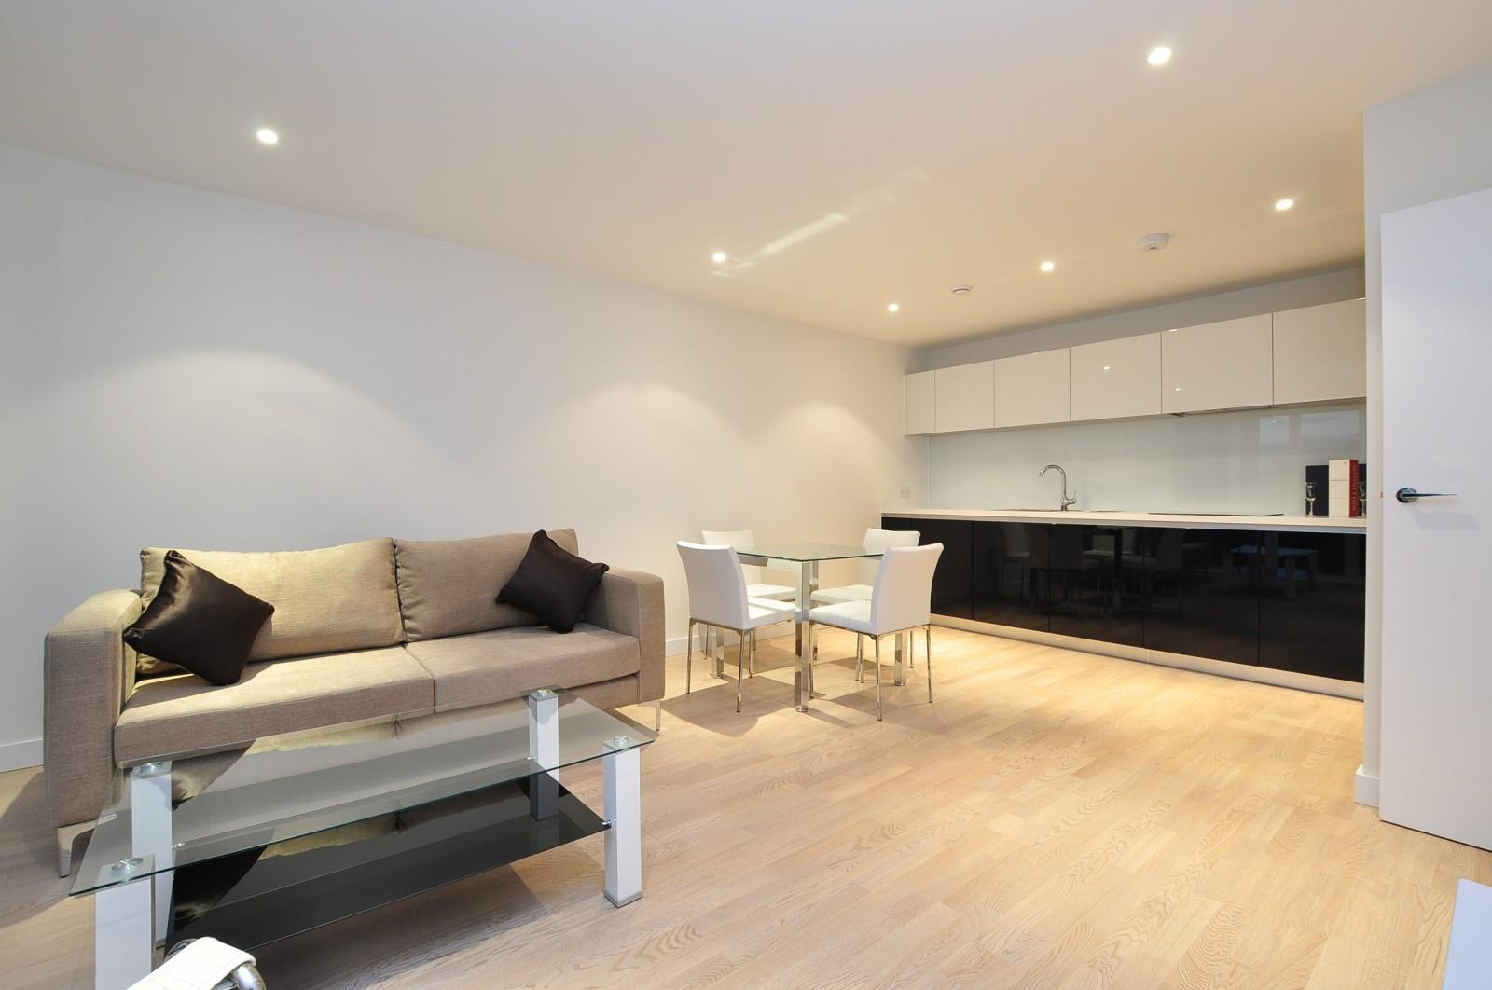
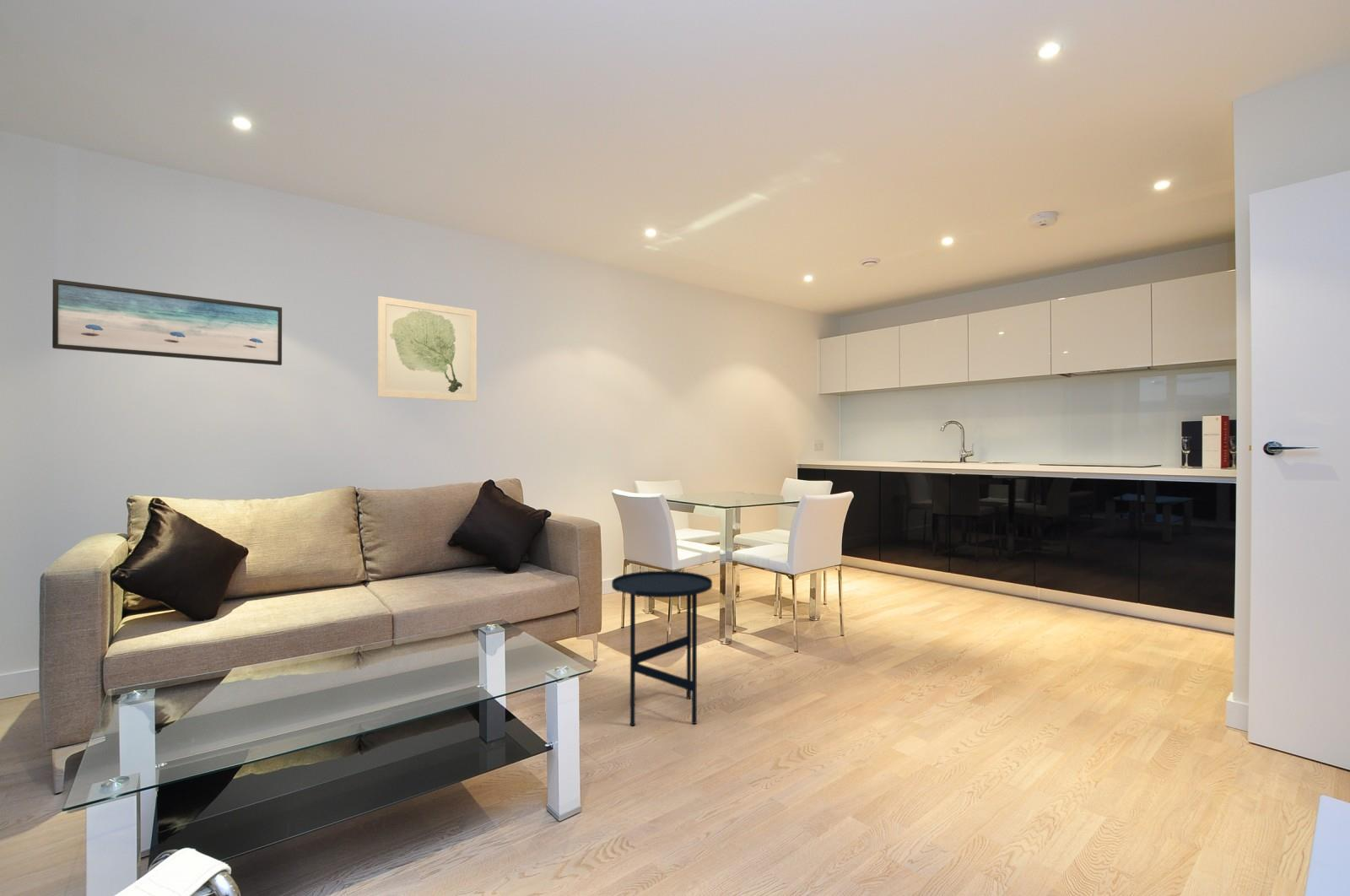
+ wall art (177, 326)
+ wall art (429, 351)
+ side table (662, 645)
